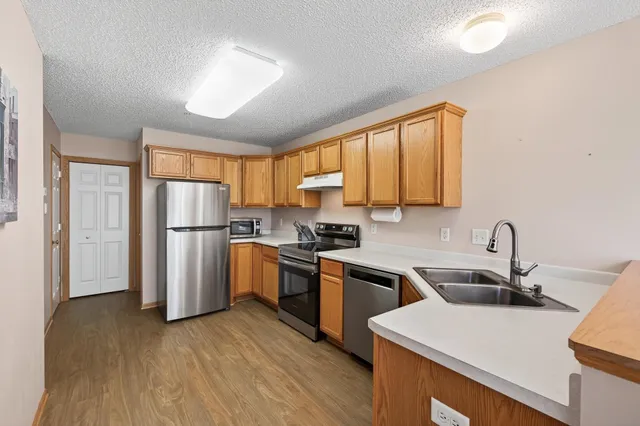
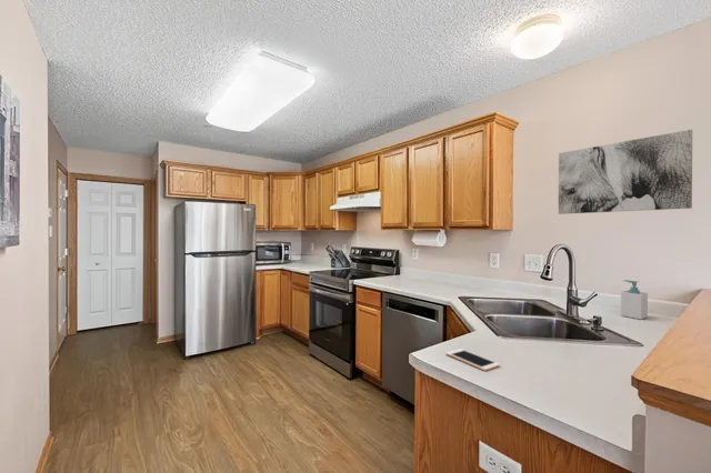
+ cell phone (471, 359)
+ soap bottle (633, 298)
+ wall art (617, 177)
